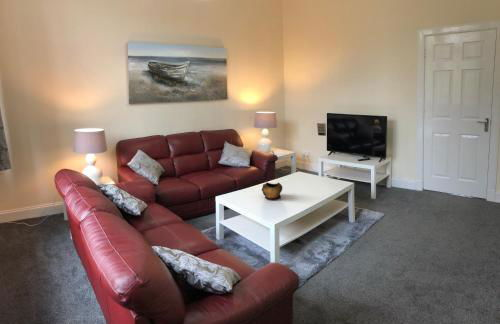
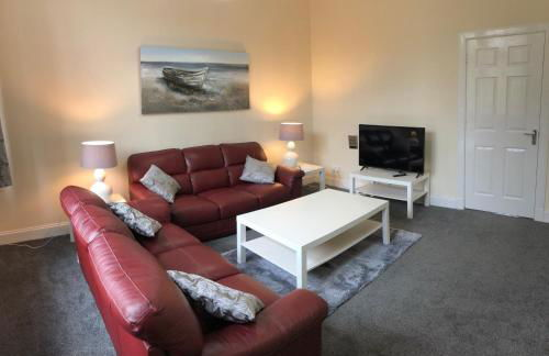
- decorative bowl (272, 189)
